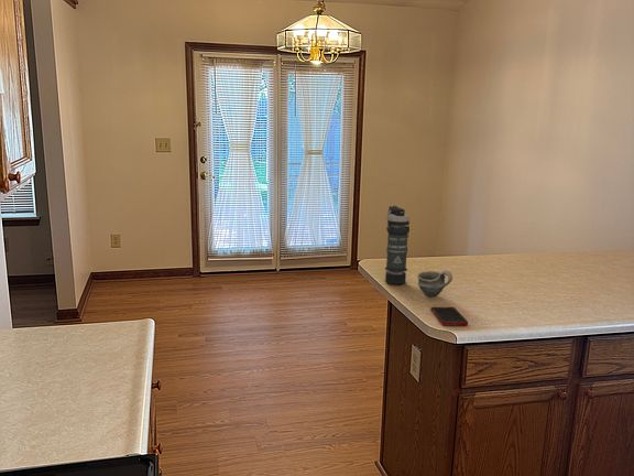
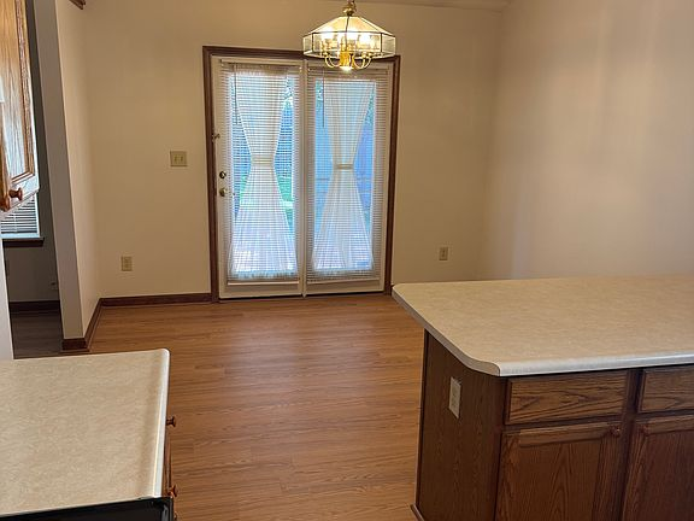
- smoke grenade (395, 244)
- cell phone (448, 315)
- cup (433, 282)
